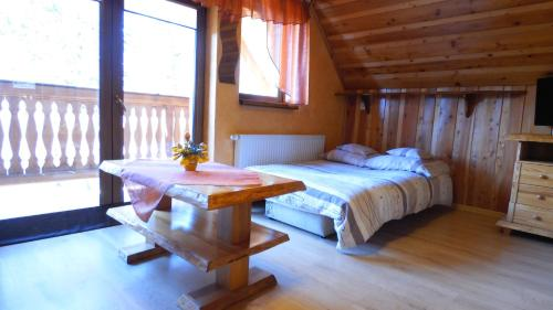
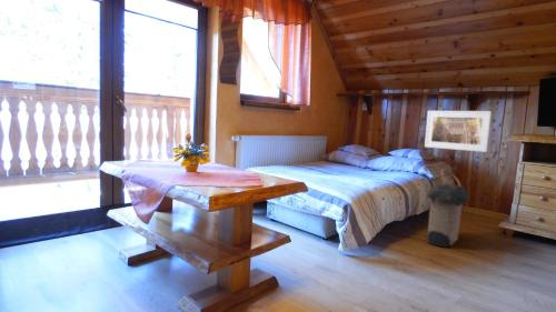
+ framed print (455, 130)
+ laundry hamper (447, 205)
